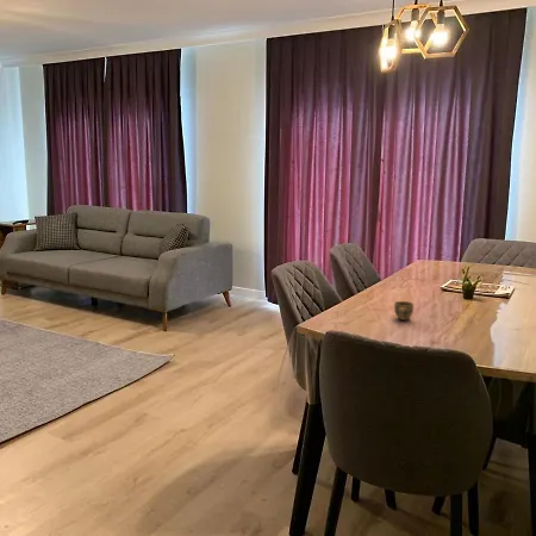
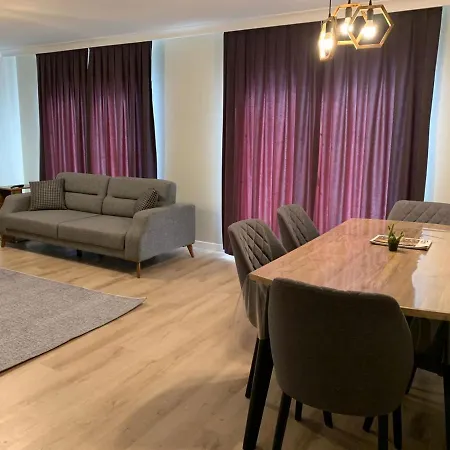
- cup (401, 311)
